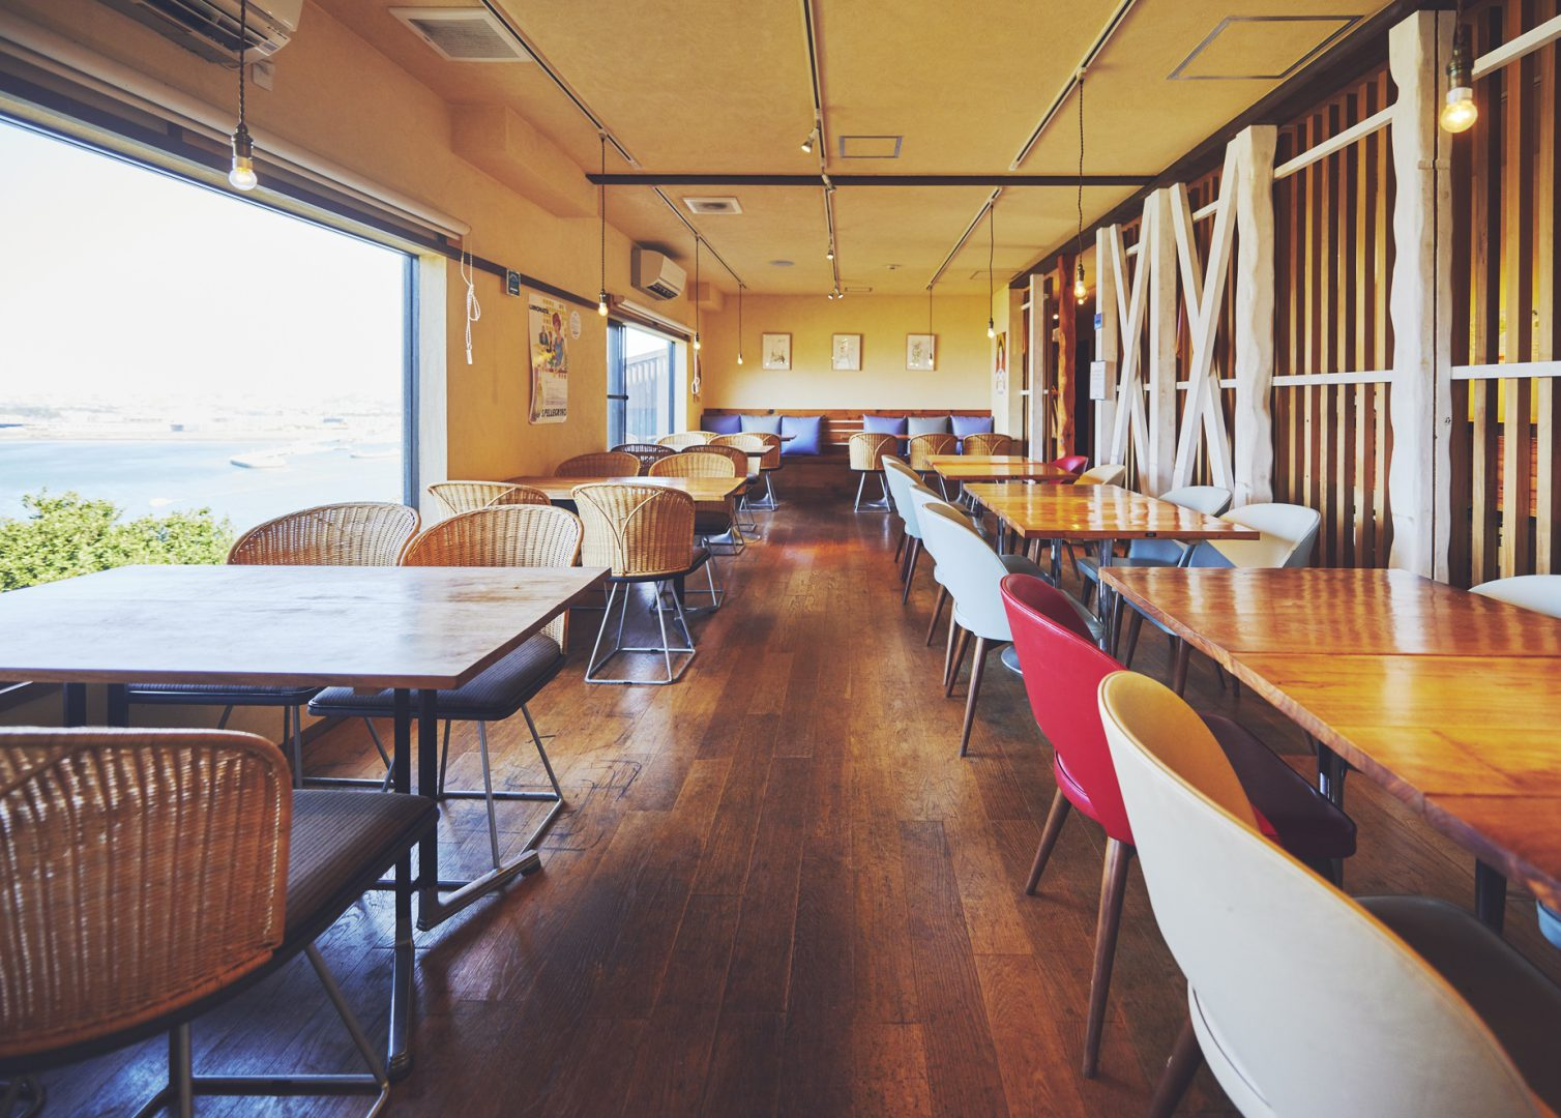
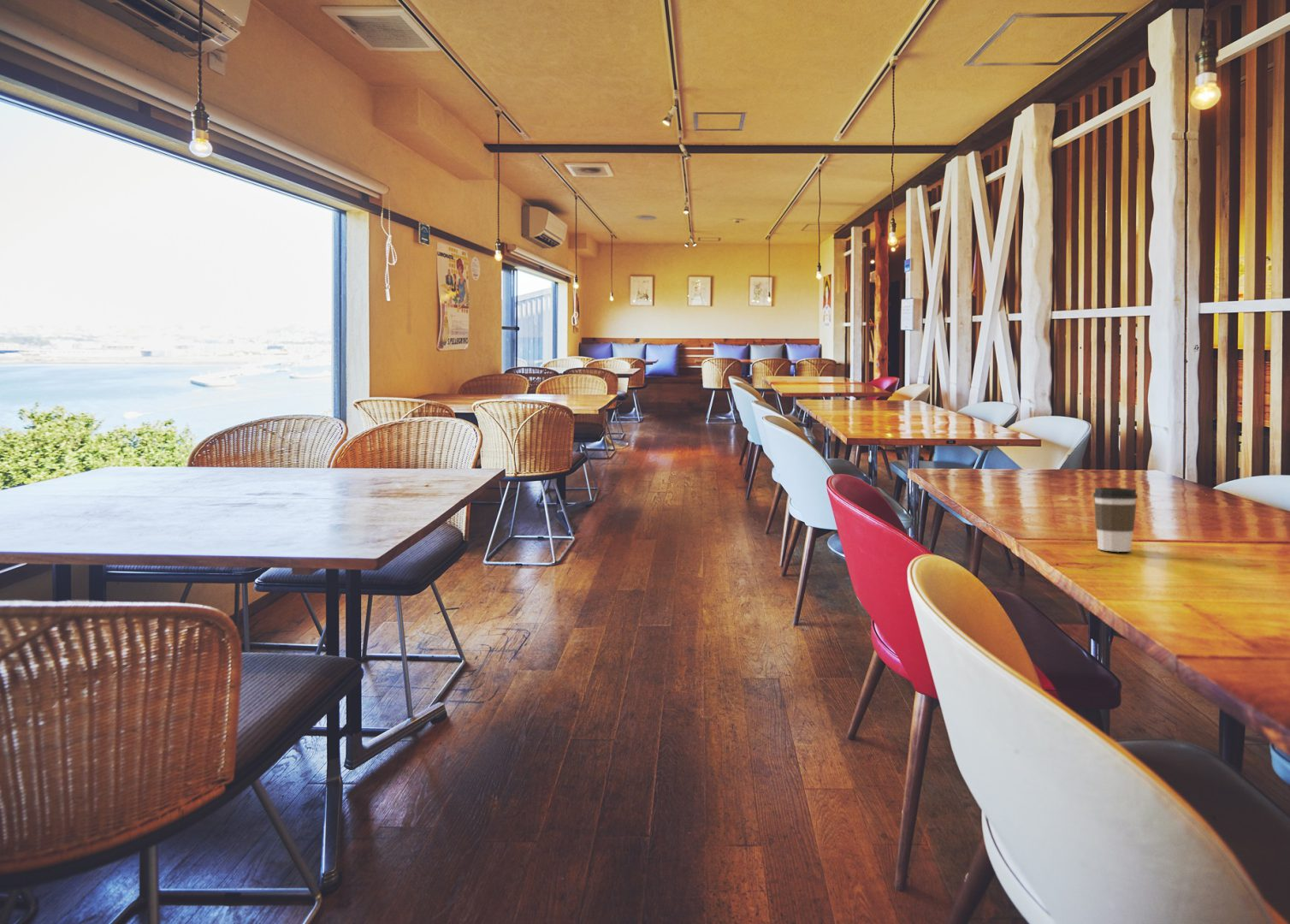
+ coffee cup (1115, 518)
